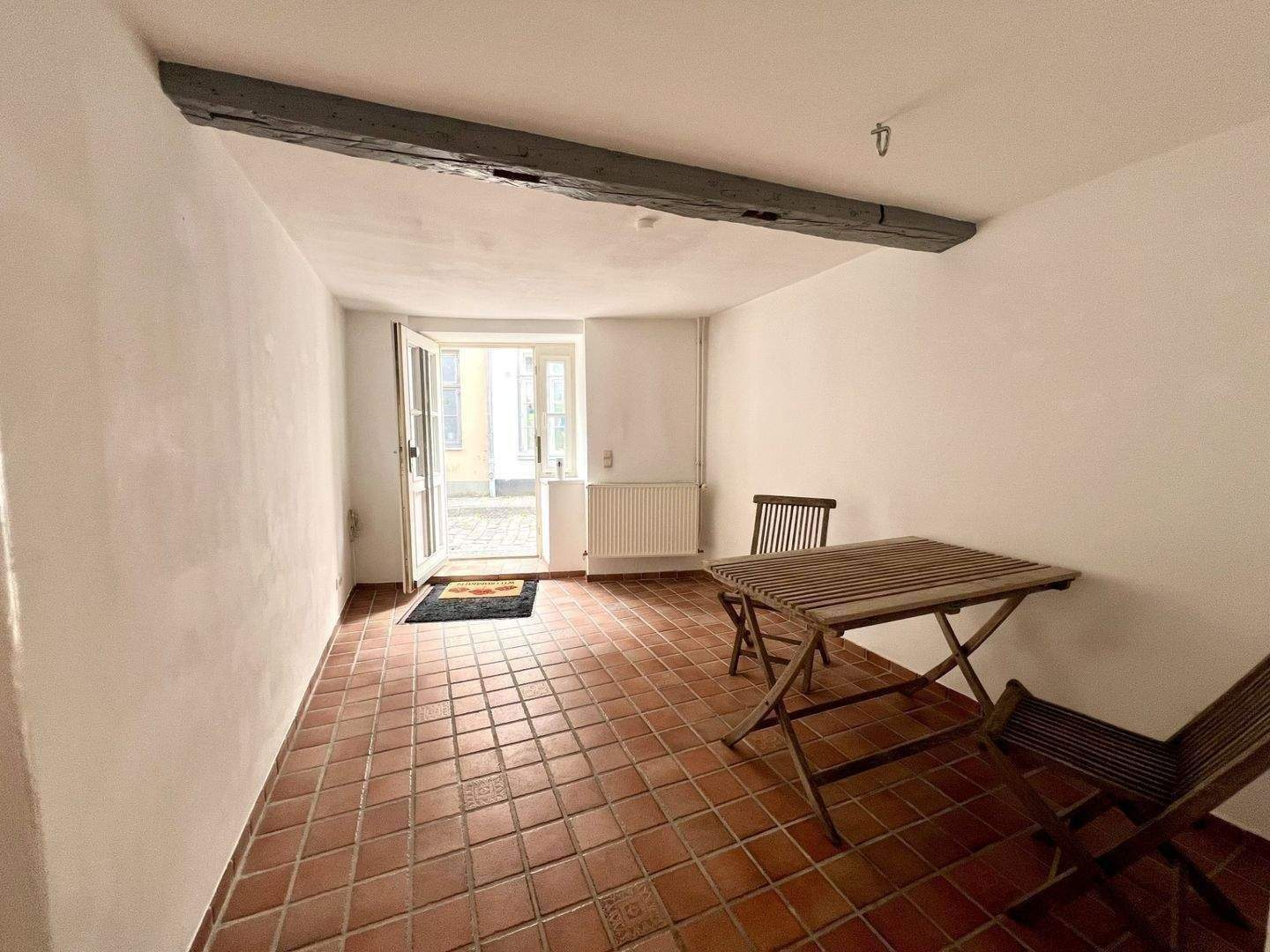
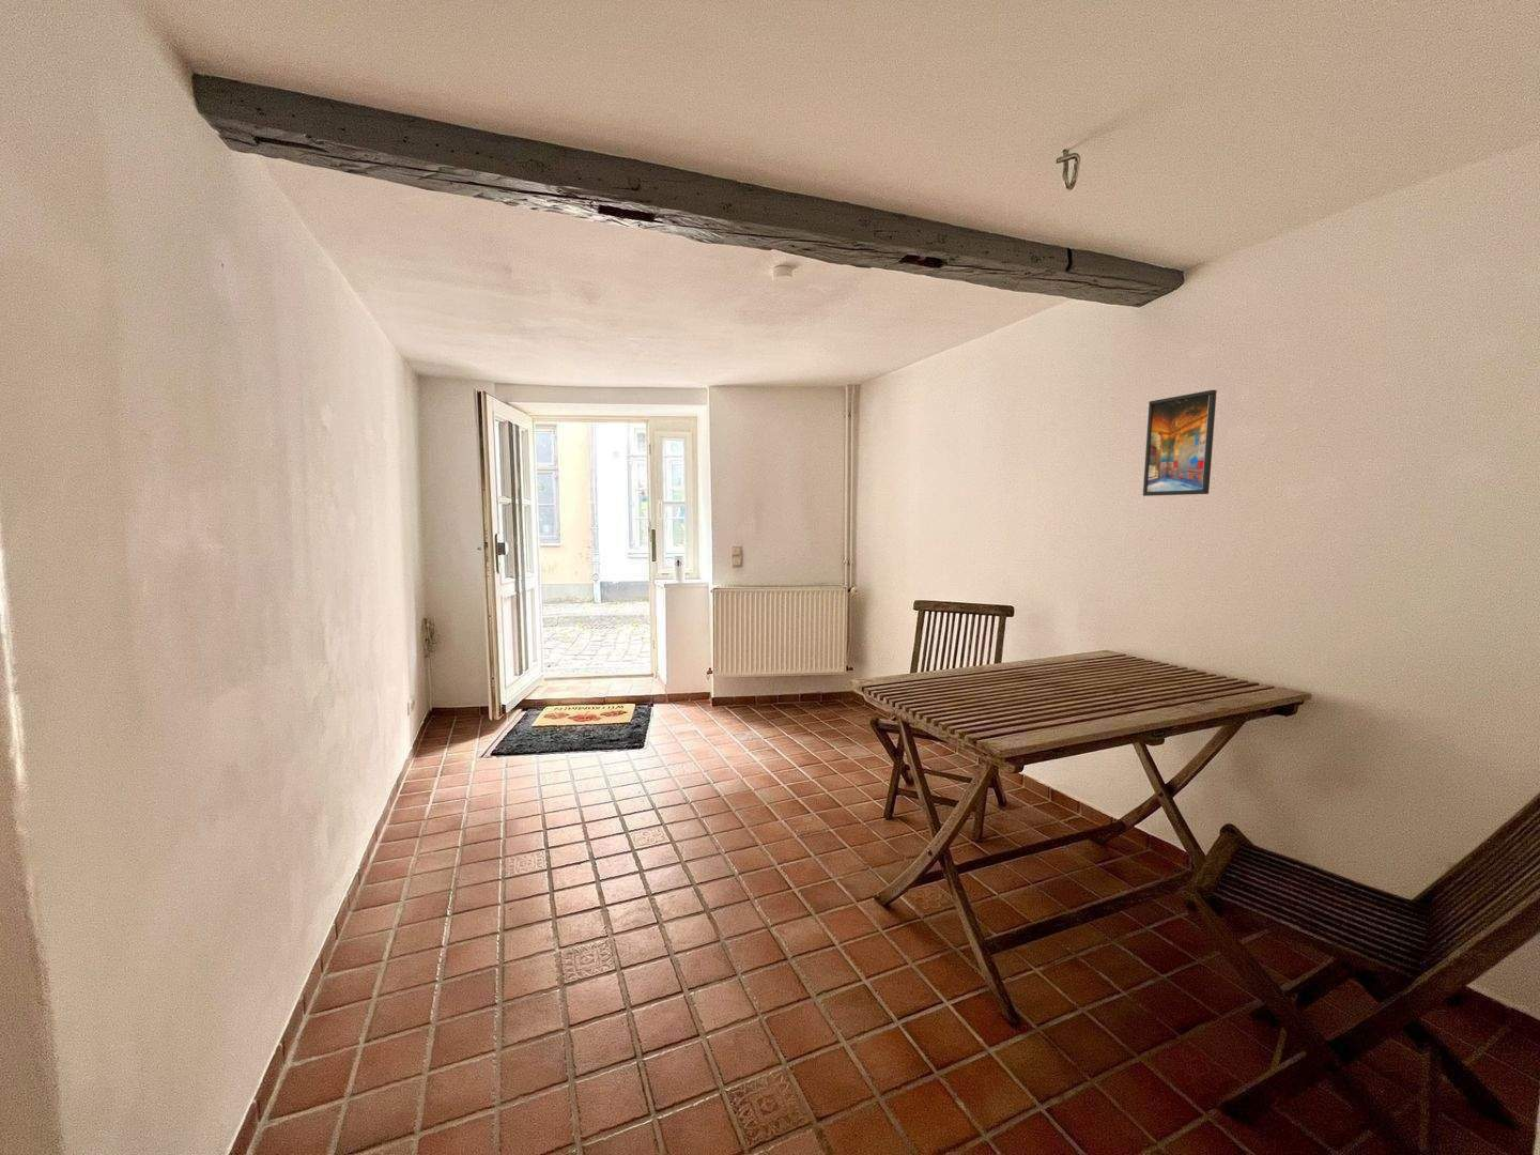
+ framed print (1177, 445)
